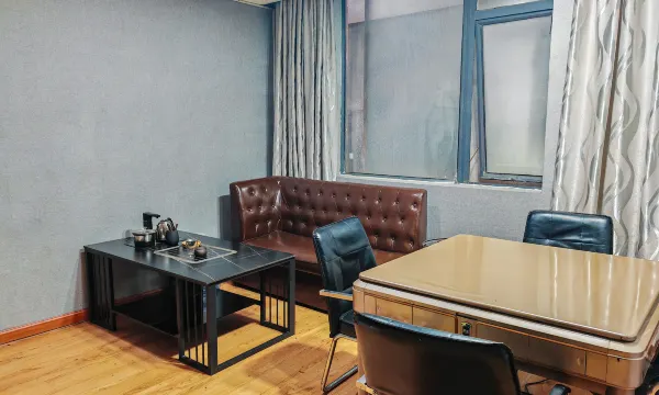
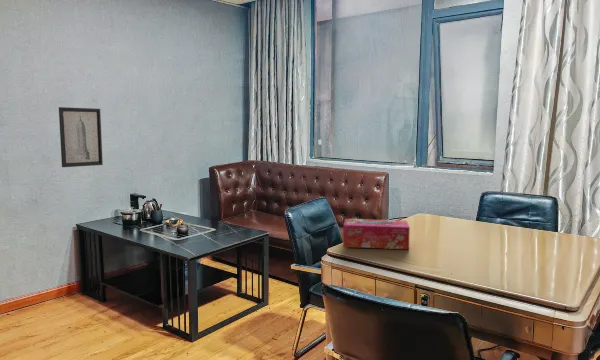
+ tissue box (375, 233)
+ wall art (81, 137)
